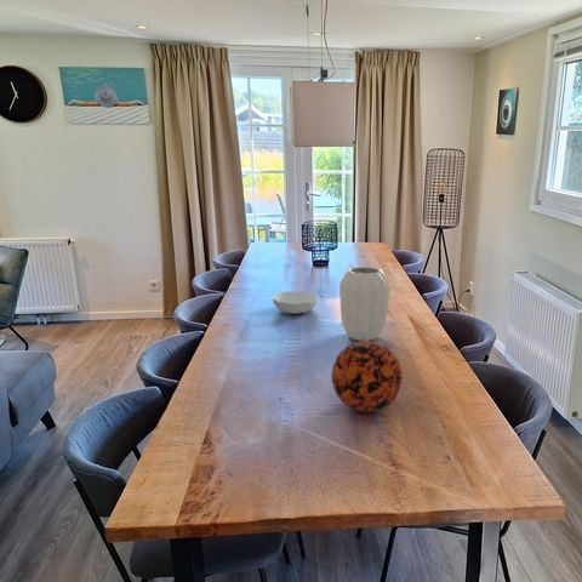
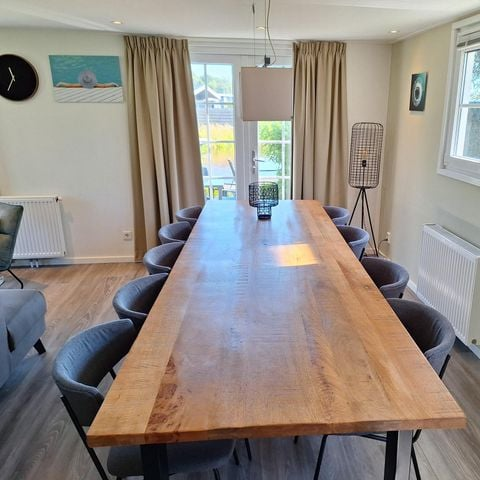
- serving bowl (295, 303)
- decorative ball (366, 376)
- vase (364, 303)
